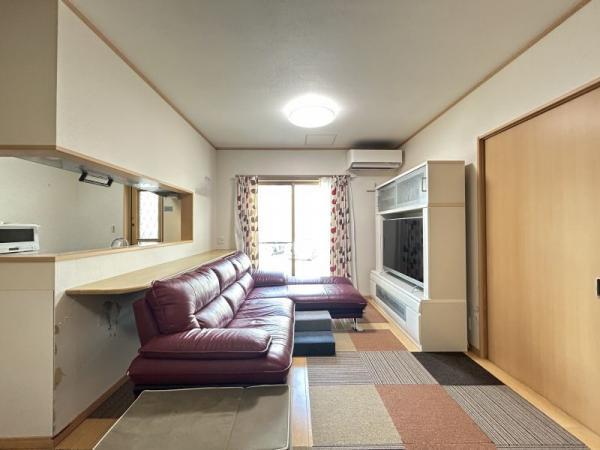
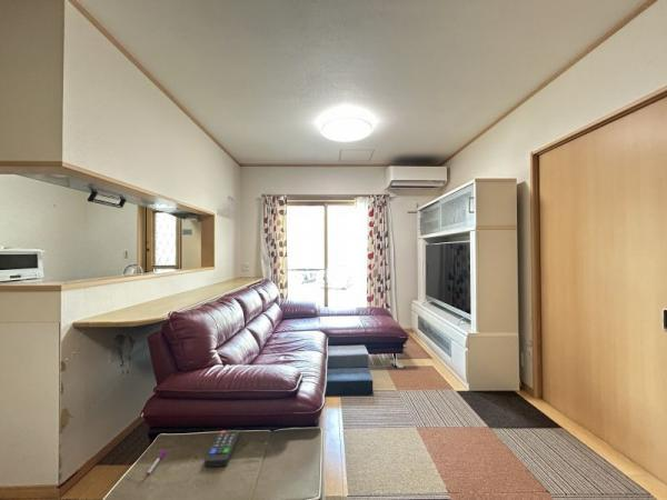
+ remote control (222, 446)
+ pen (156, 462)
